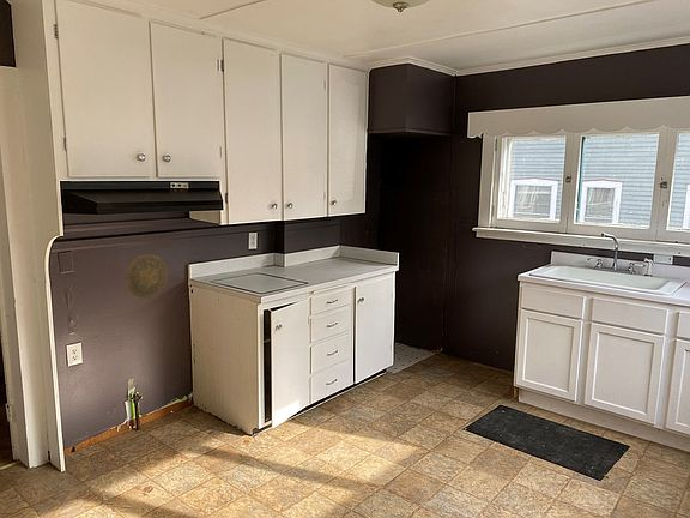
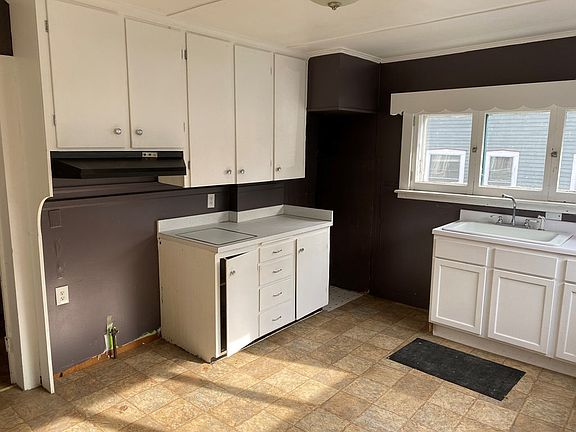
- decorative plate (147, 276)
